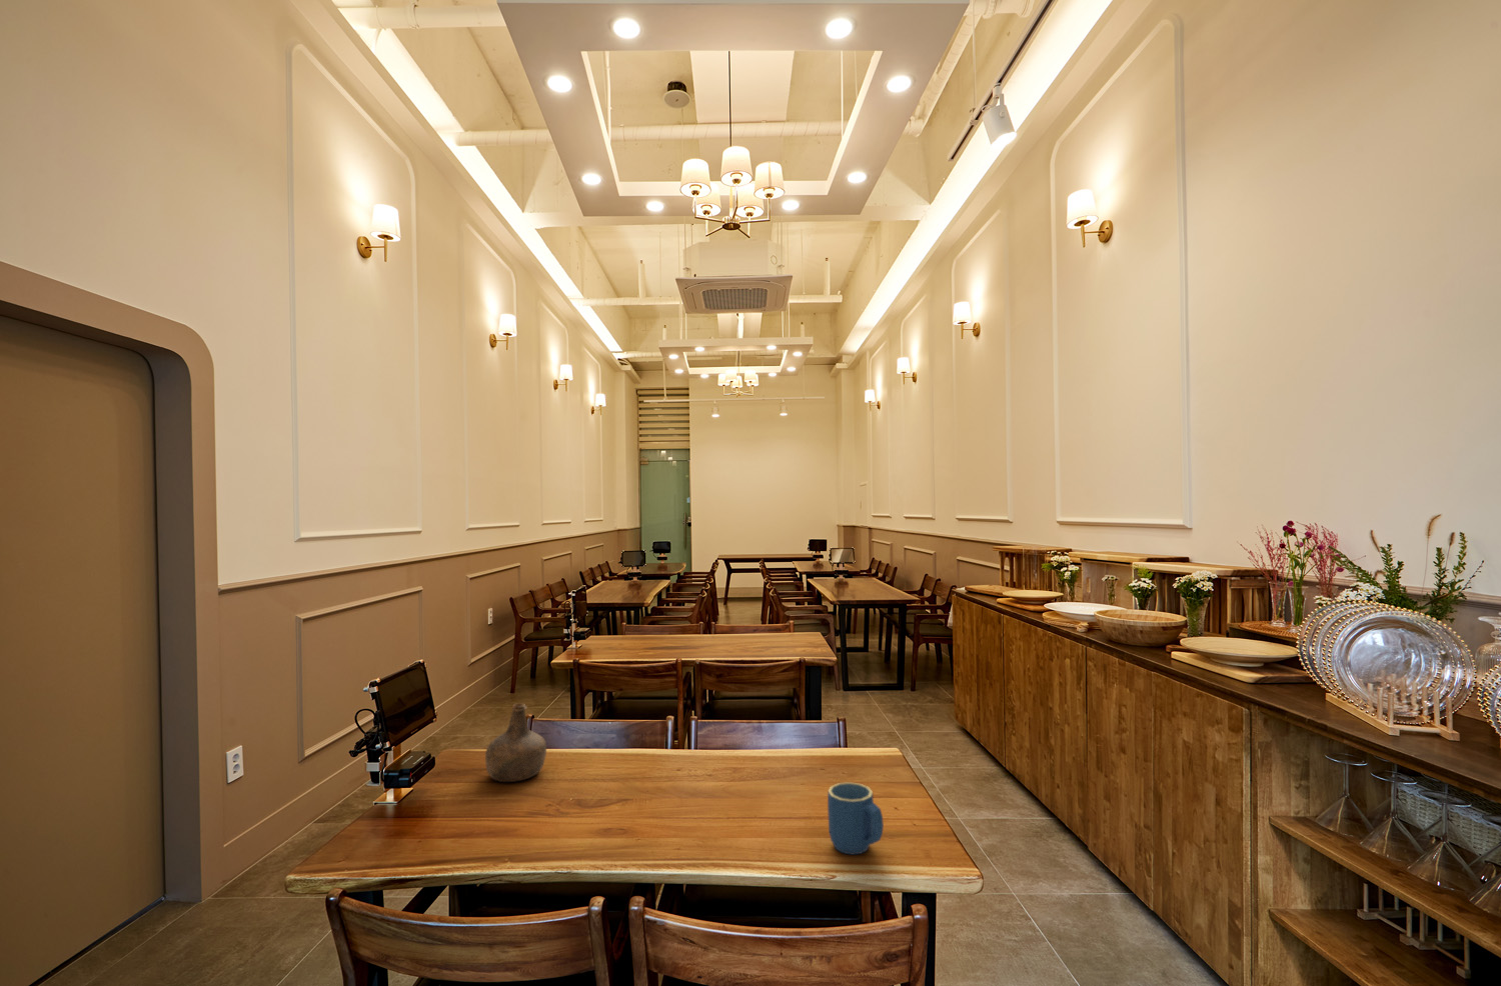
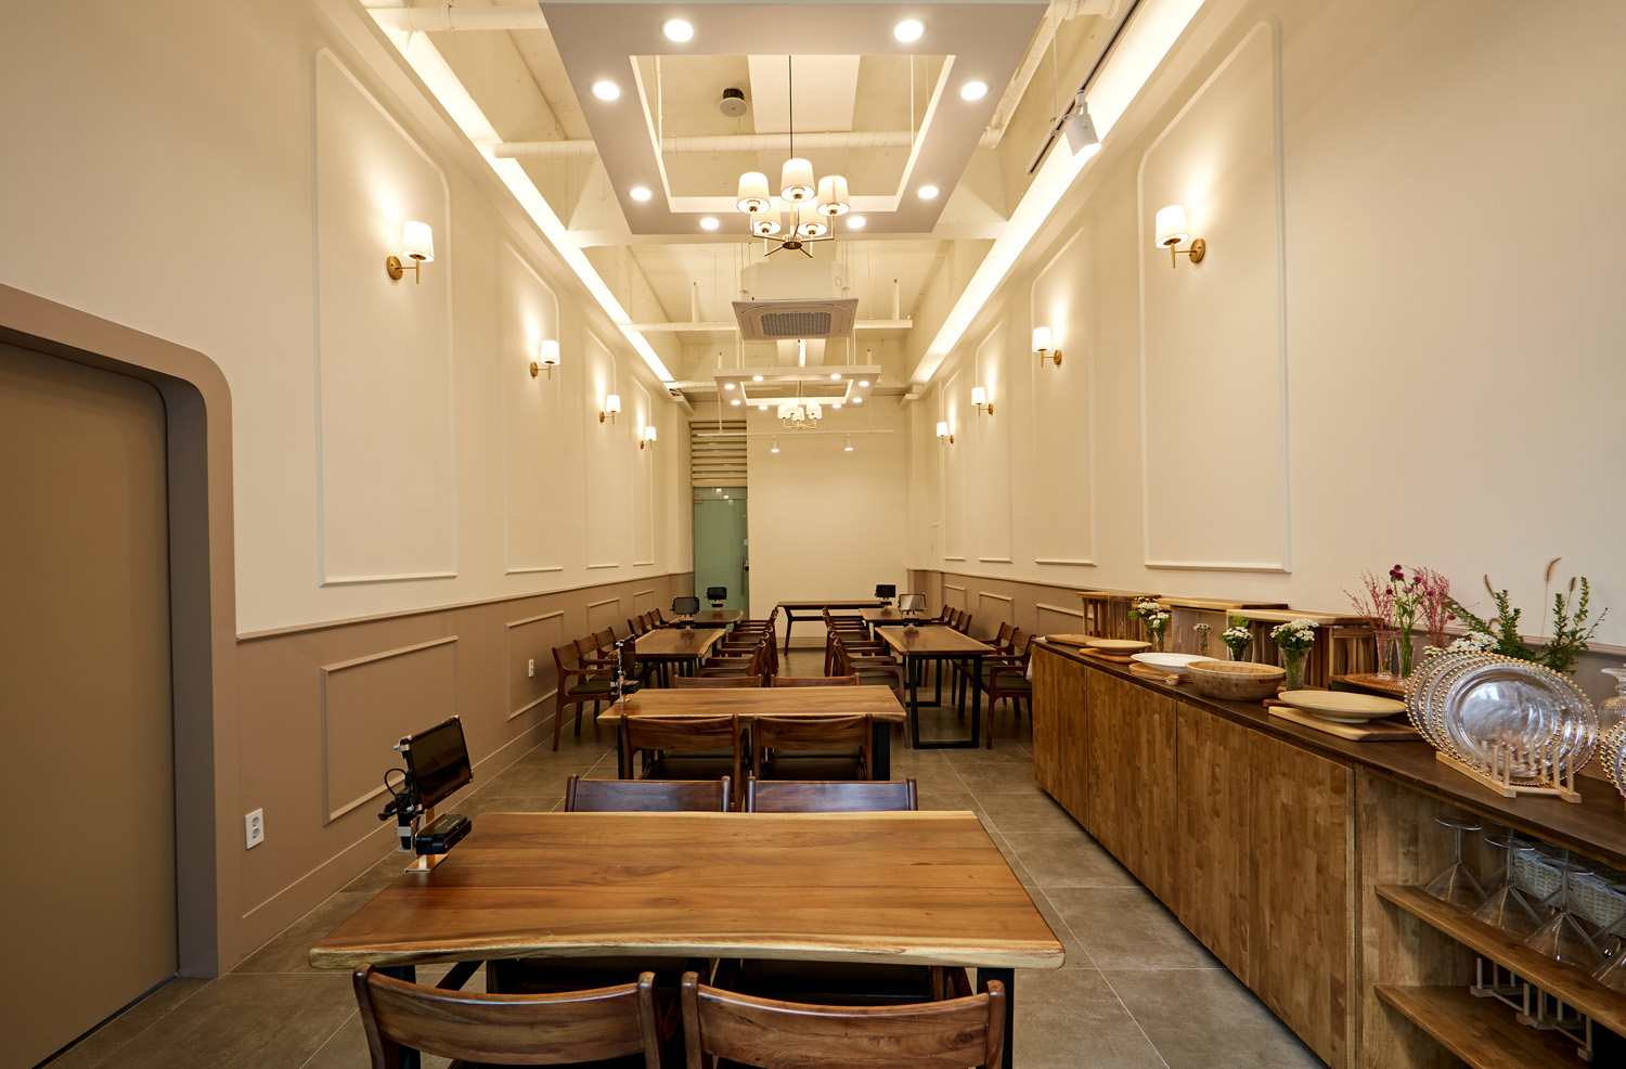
- bottle (516, 740)
- mug (855, 820)
